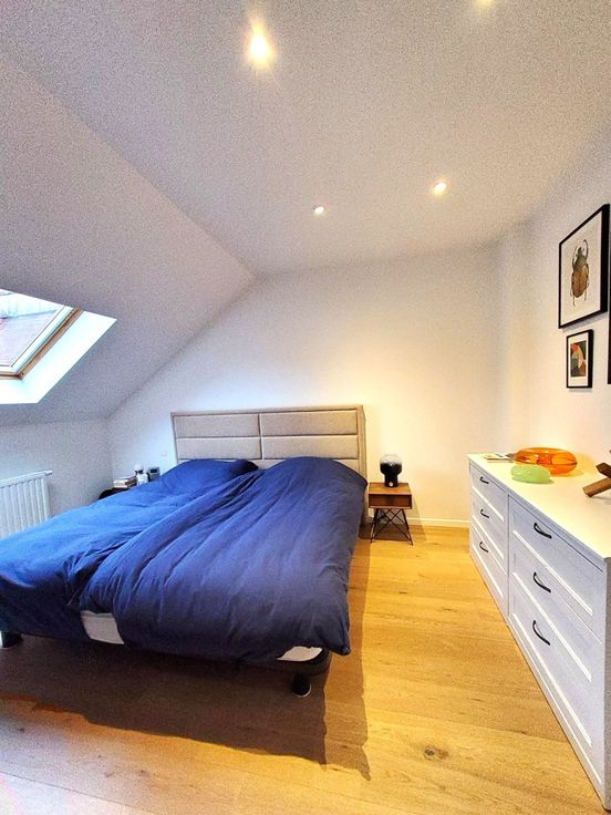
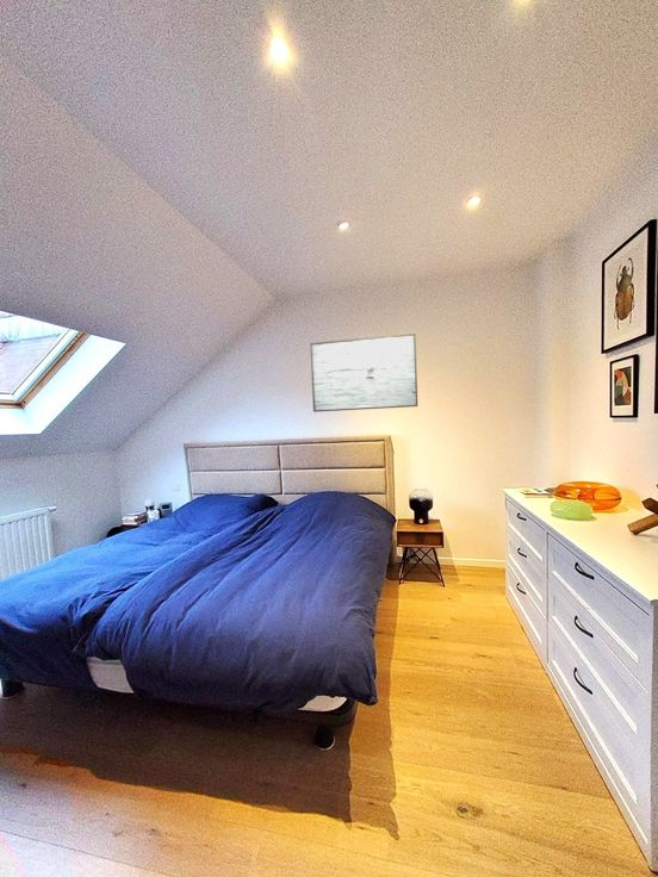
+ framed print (362, 374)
